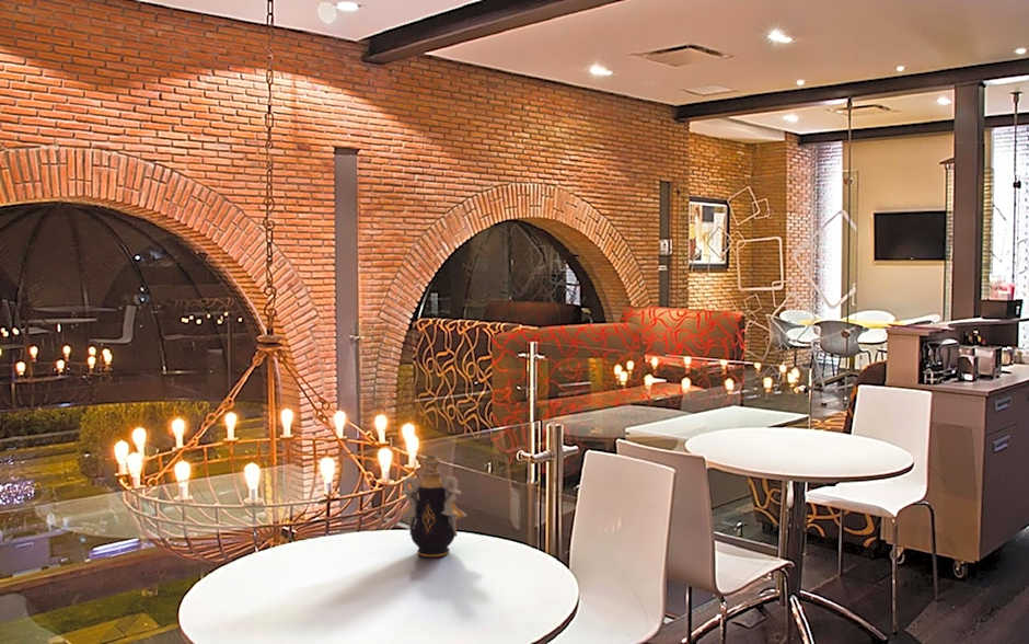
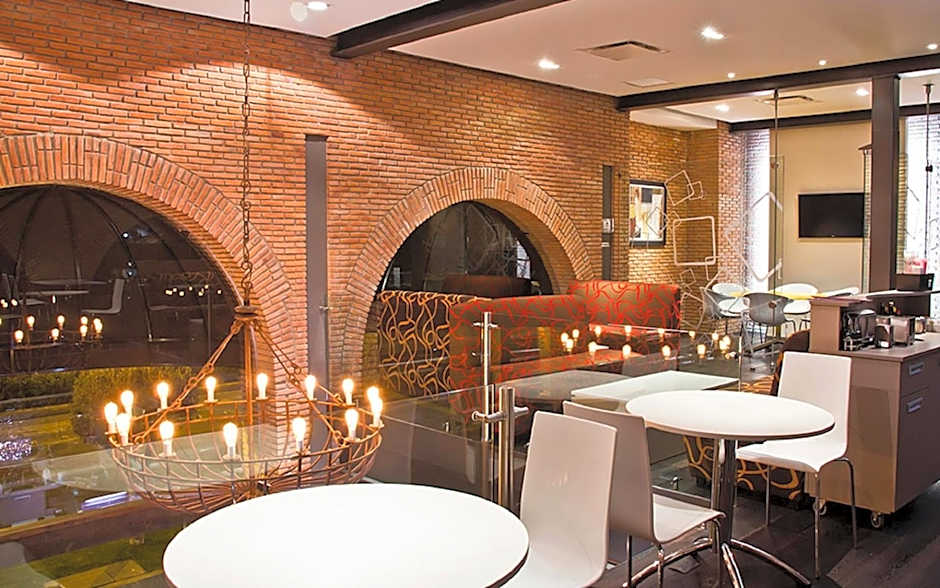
- decorative vase (432, 504)
